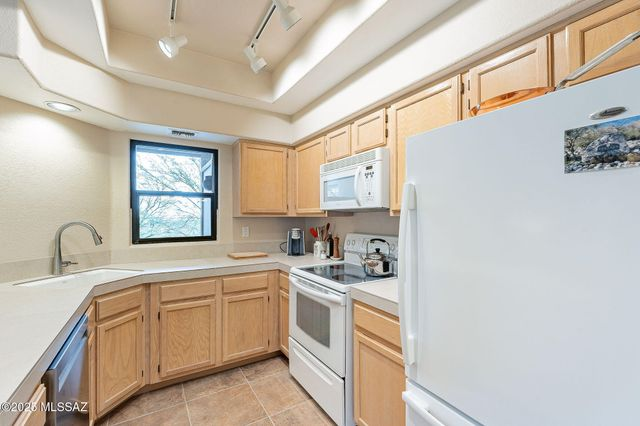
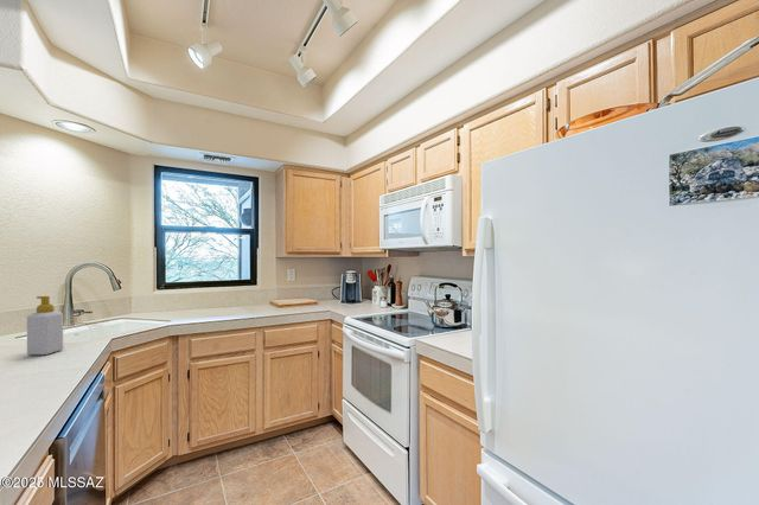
+ soap bottle (45, 324)
